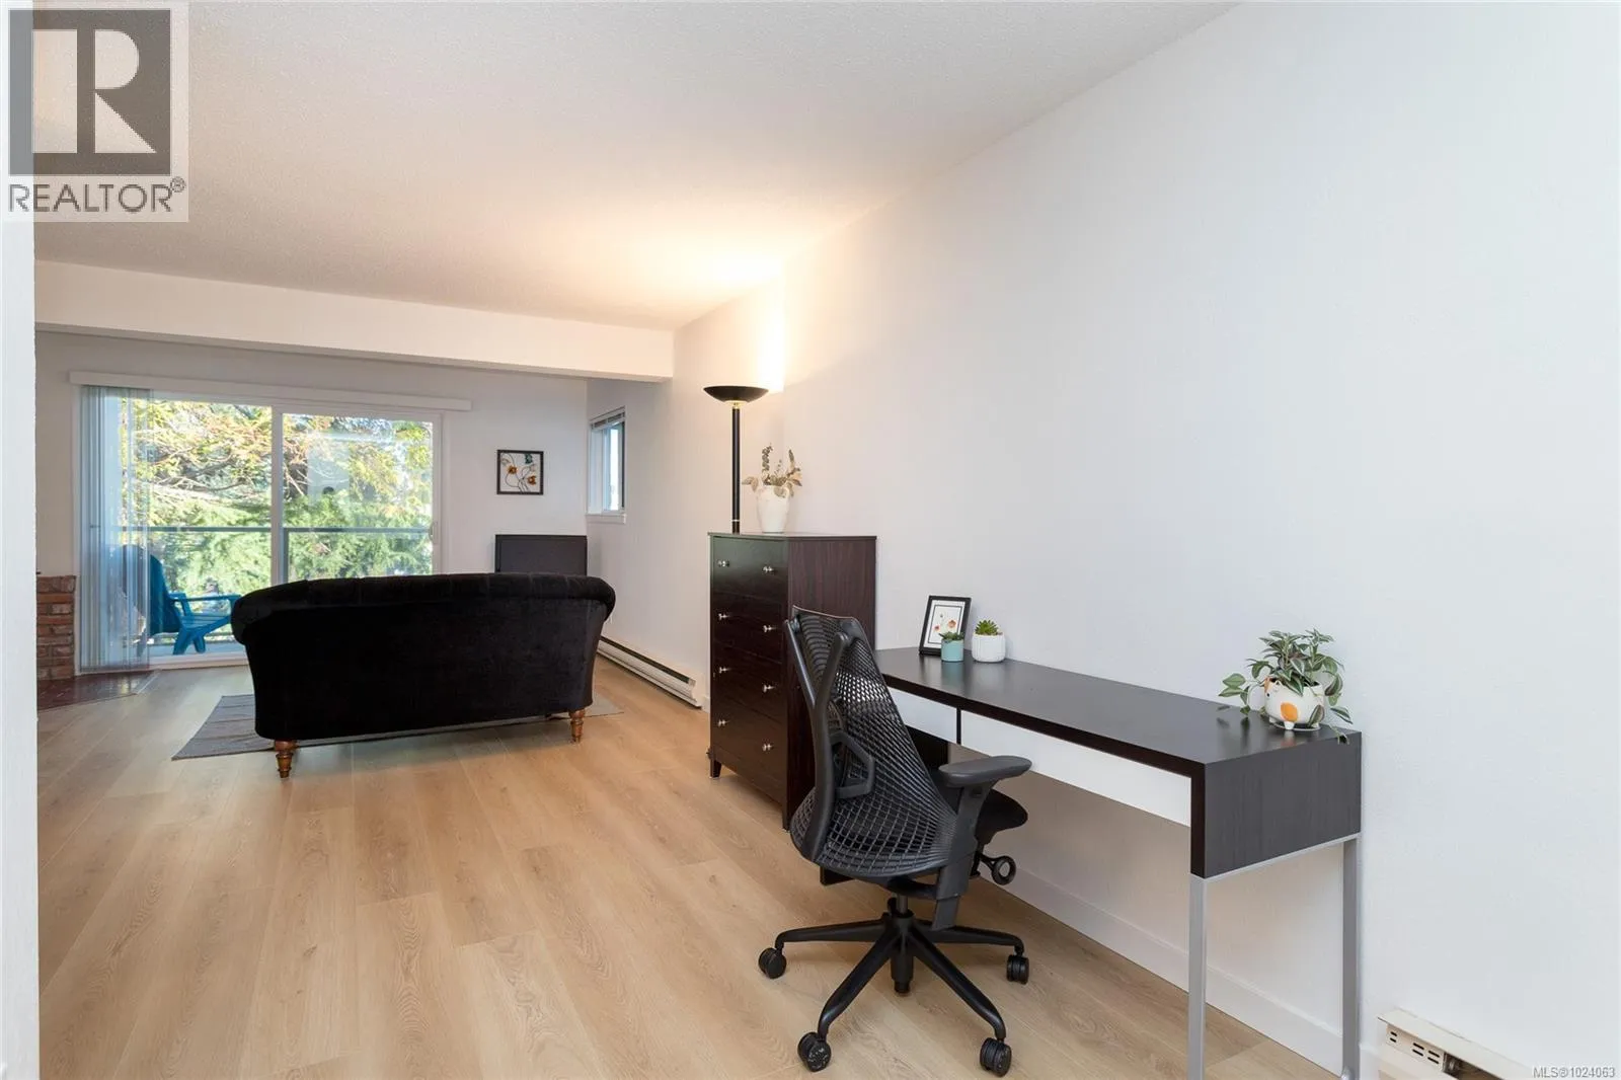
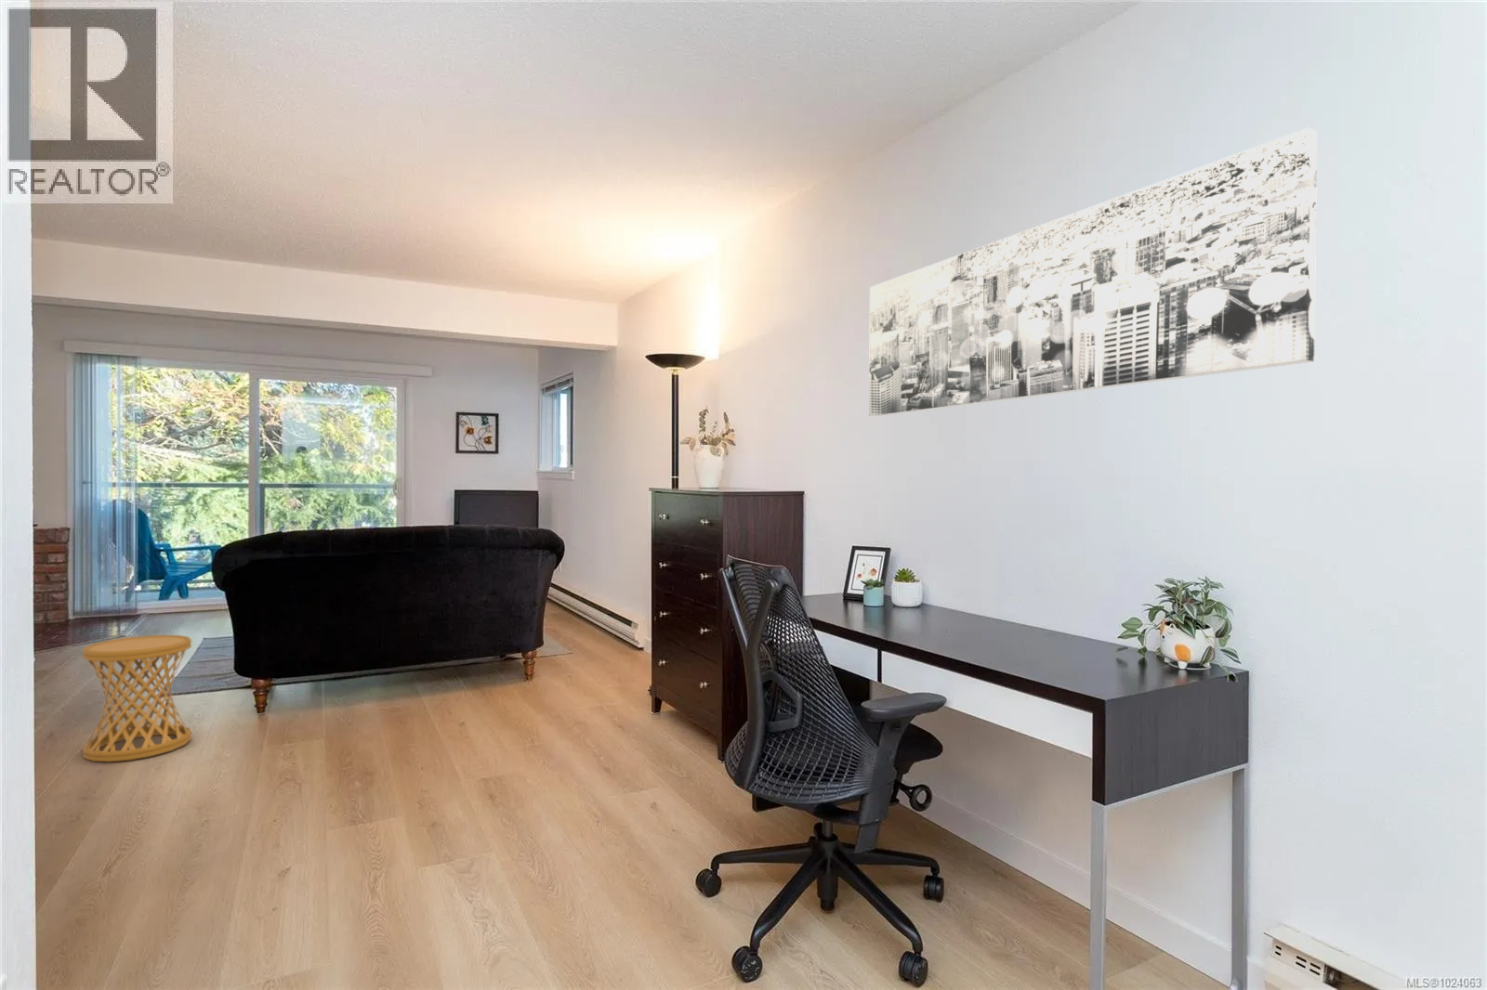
+ side table (138, 695)
+ wall art (1029, 314)
